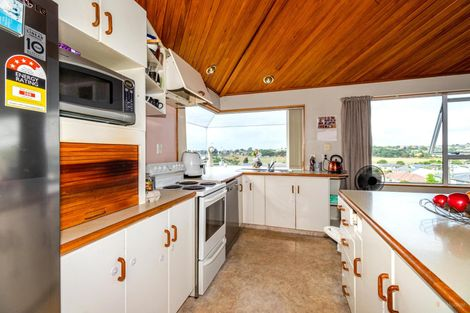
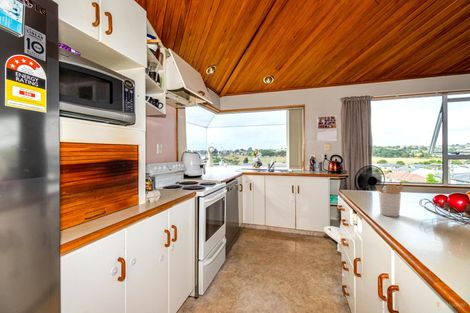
+ utensil holder (391, 198)
